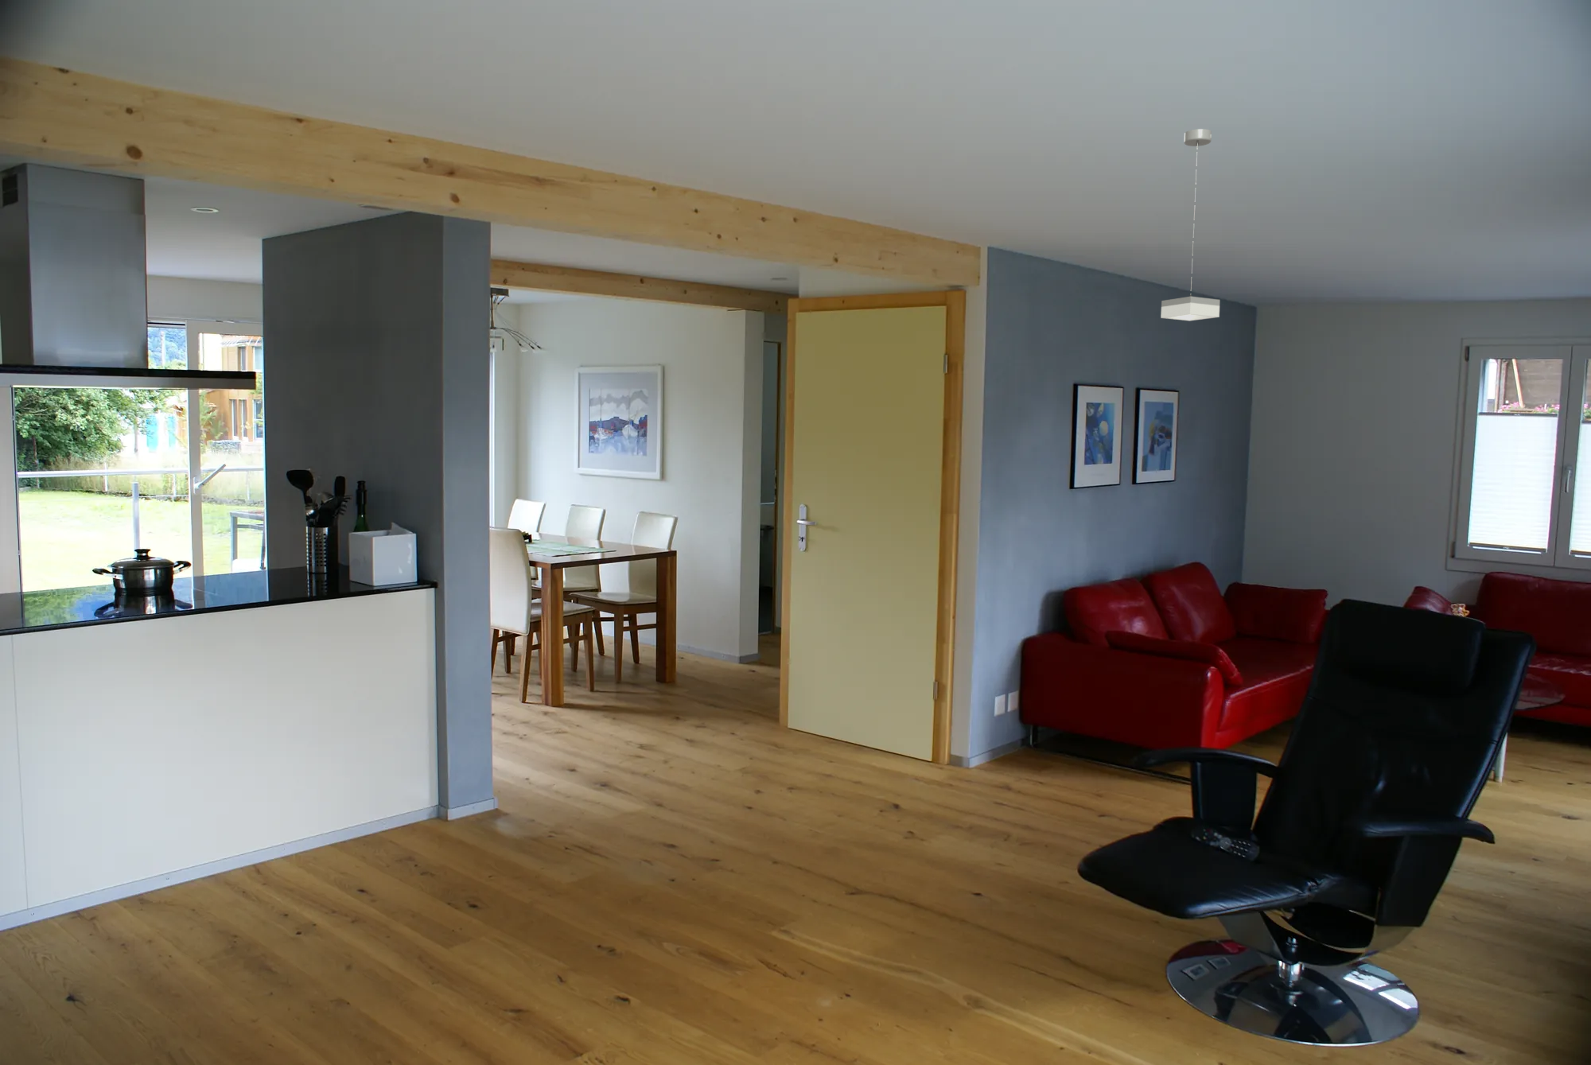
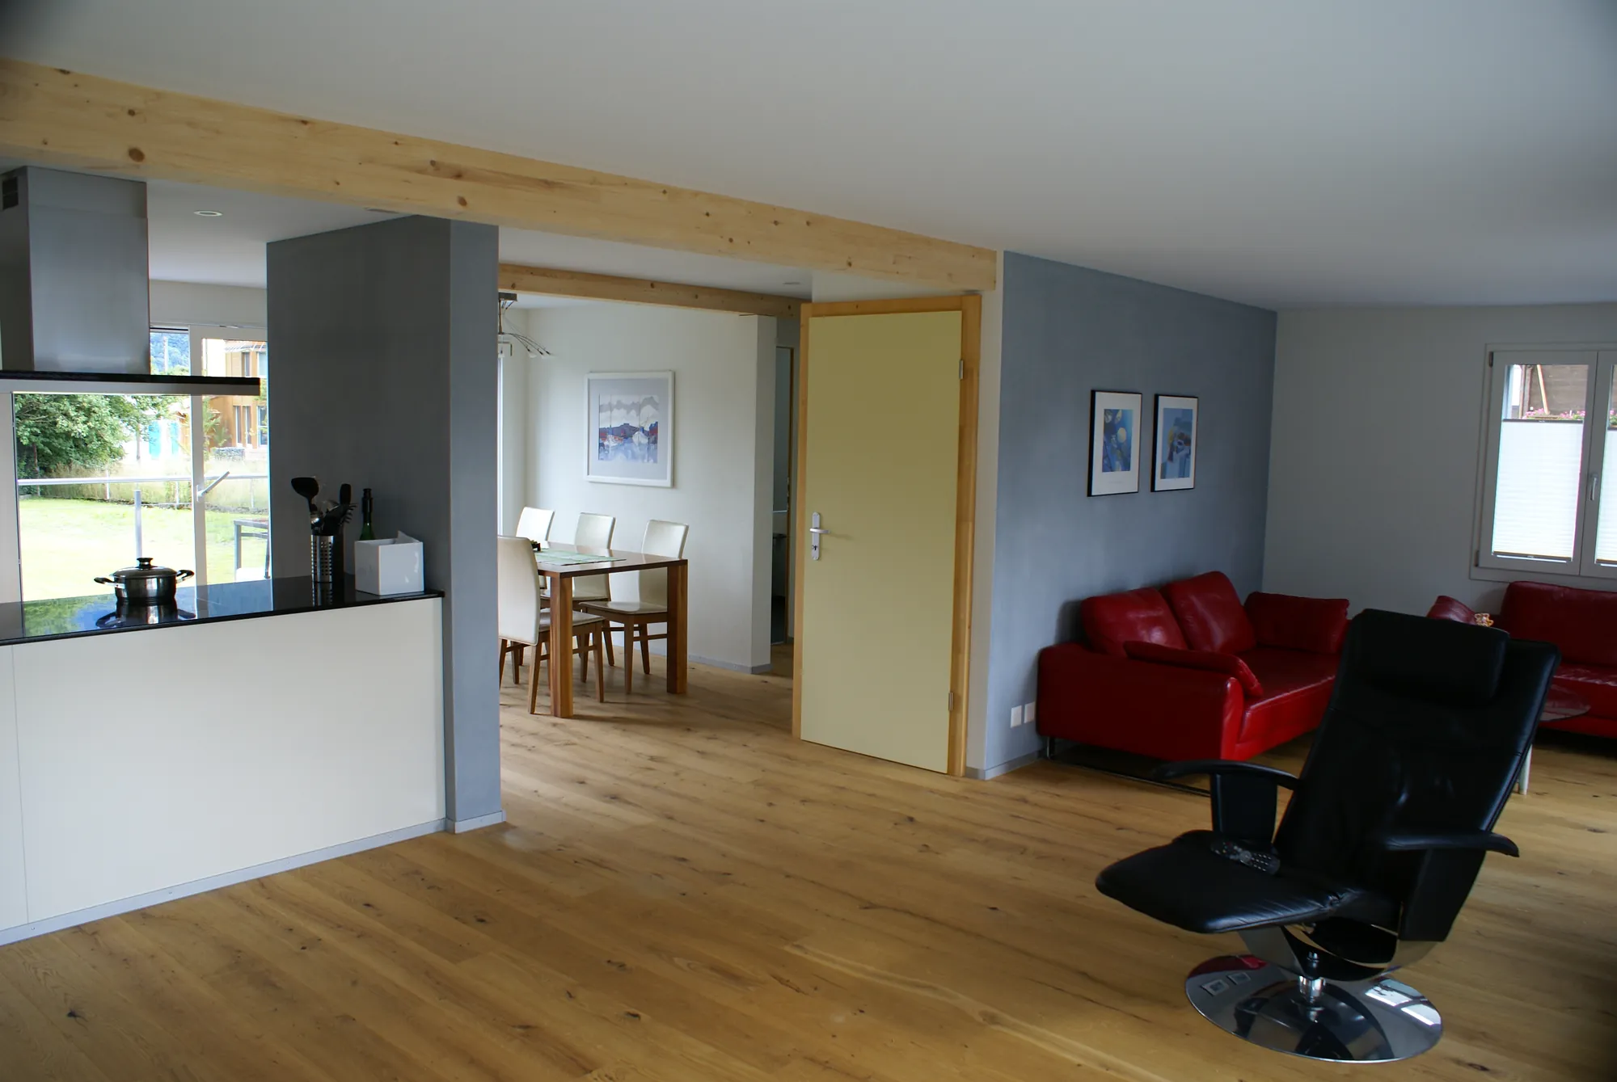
- pendant lamp (1193, 225)
